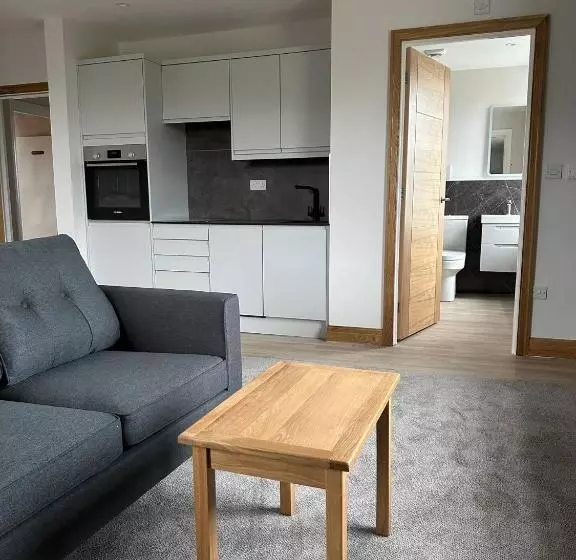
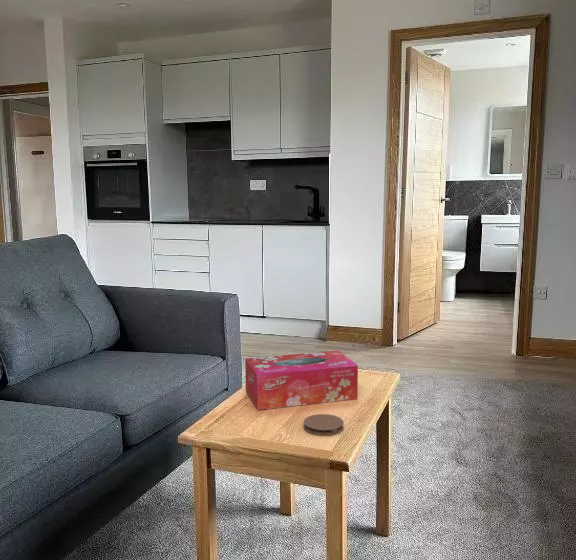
+ coaster (323, 424)
+ tissue box (300, 378)
